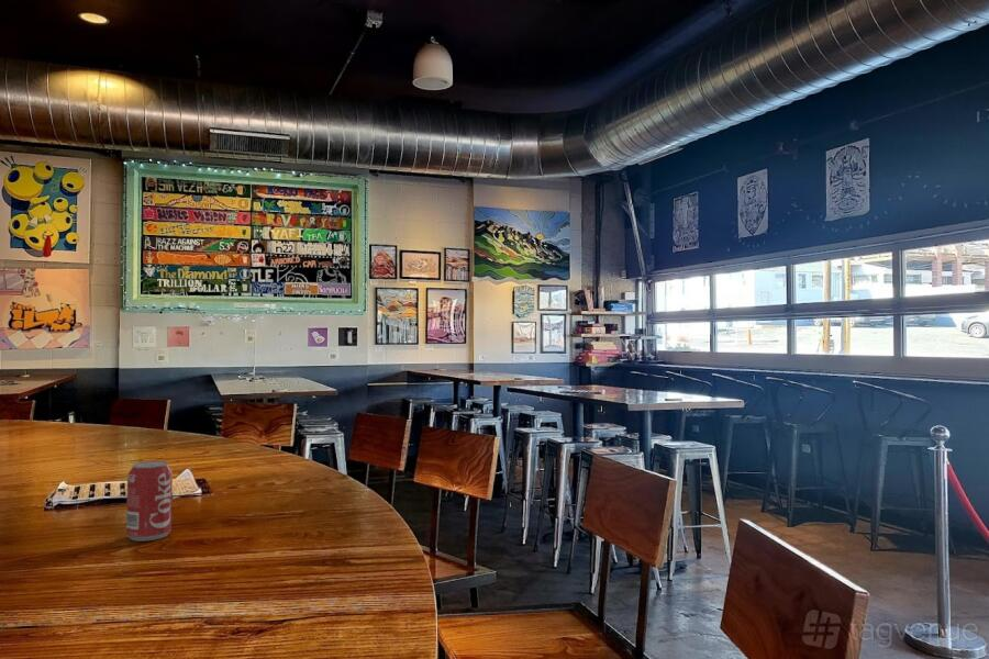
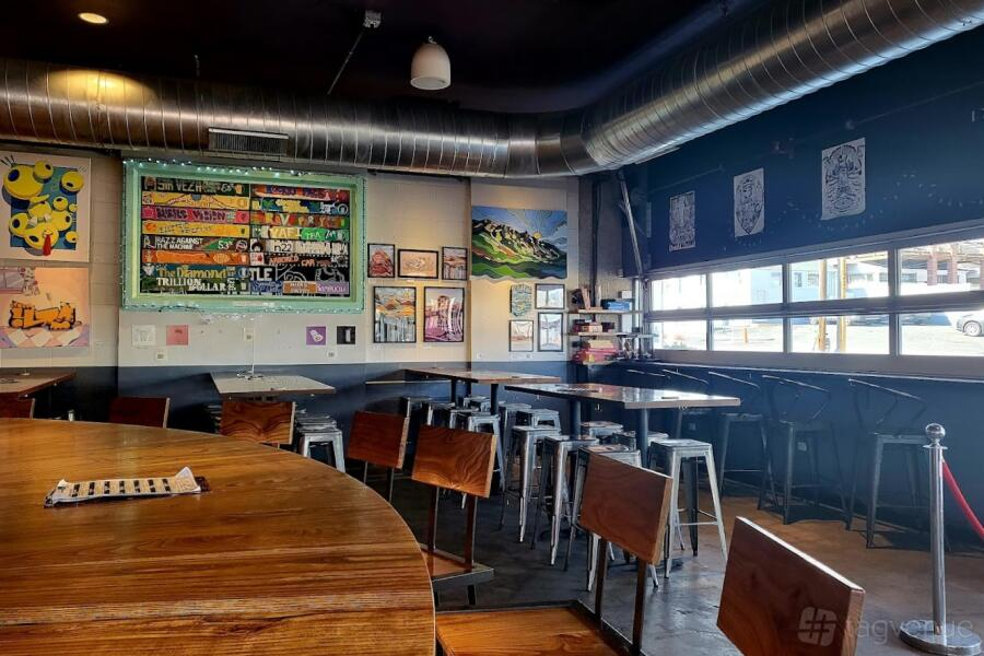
- beverage can (149, 500)
